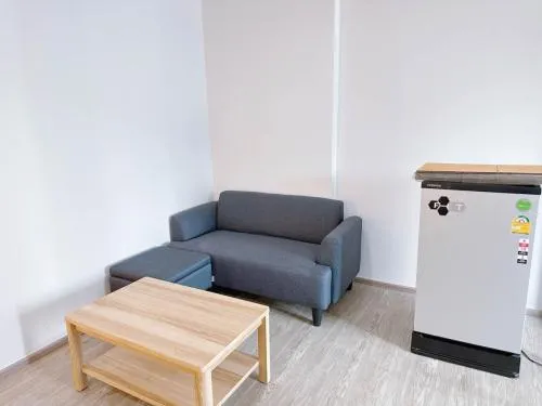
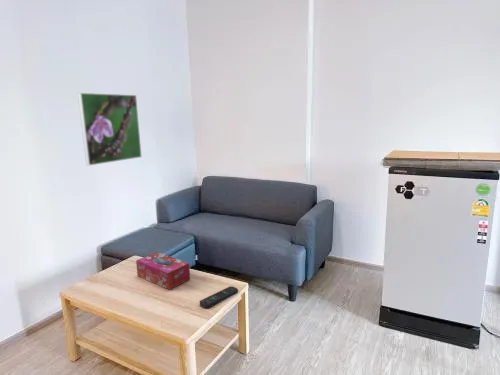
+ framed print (112, 128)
+ remote control (219, 296)
+ tissue box (162, 269)
